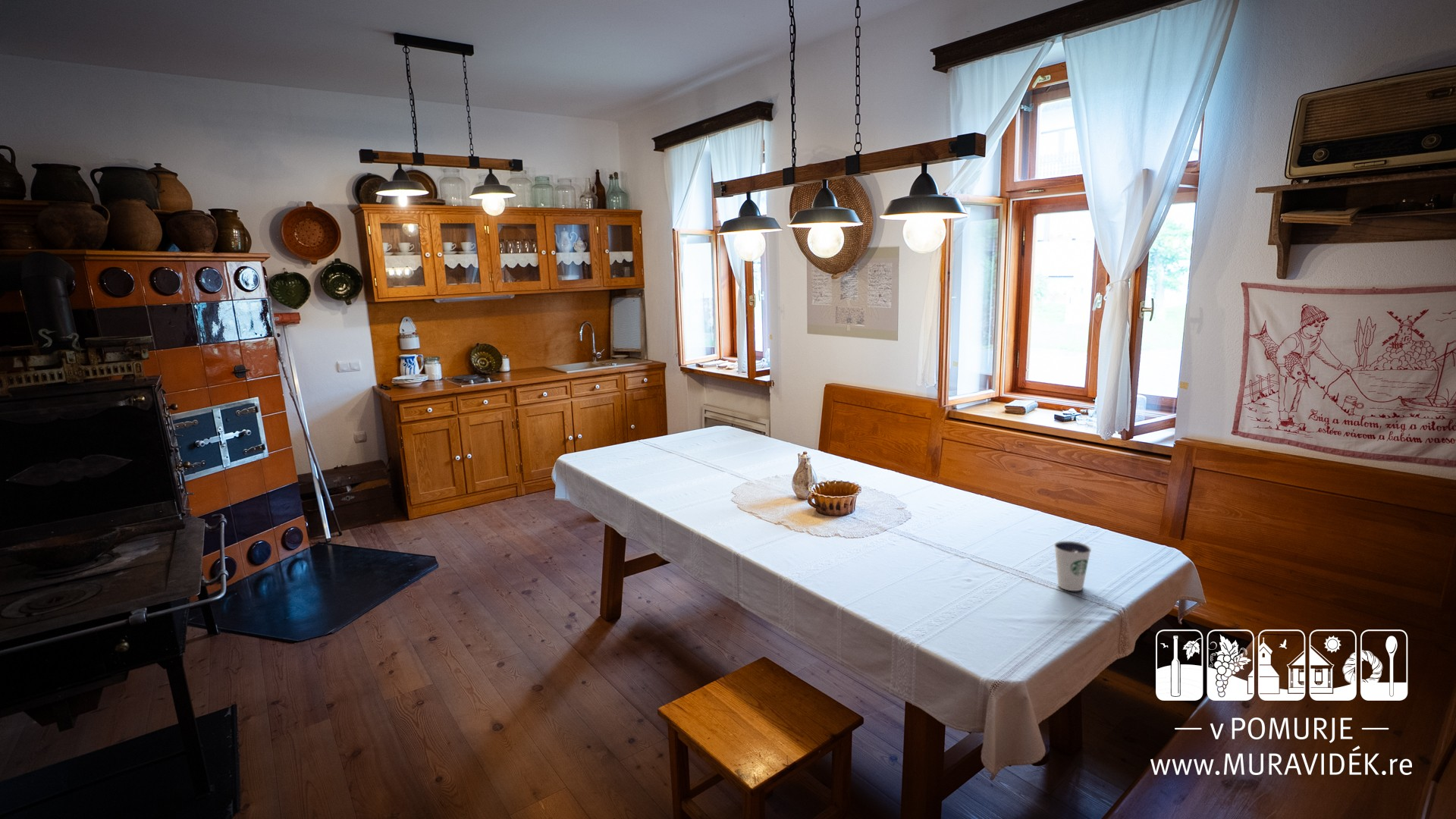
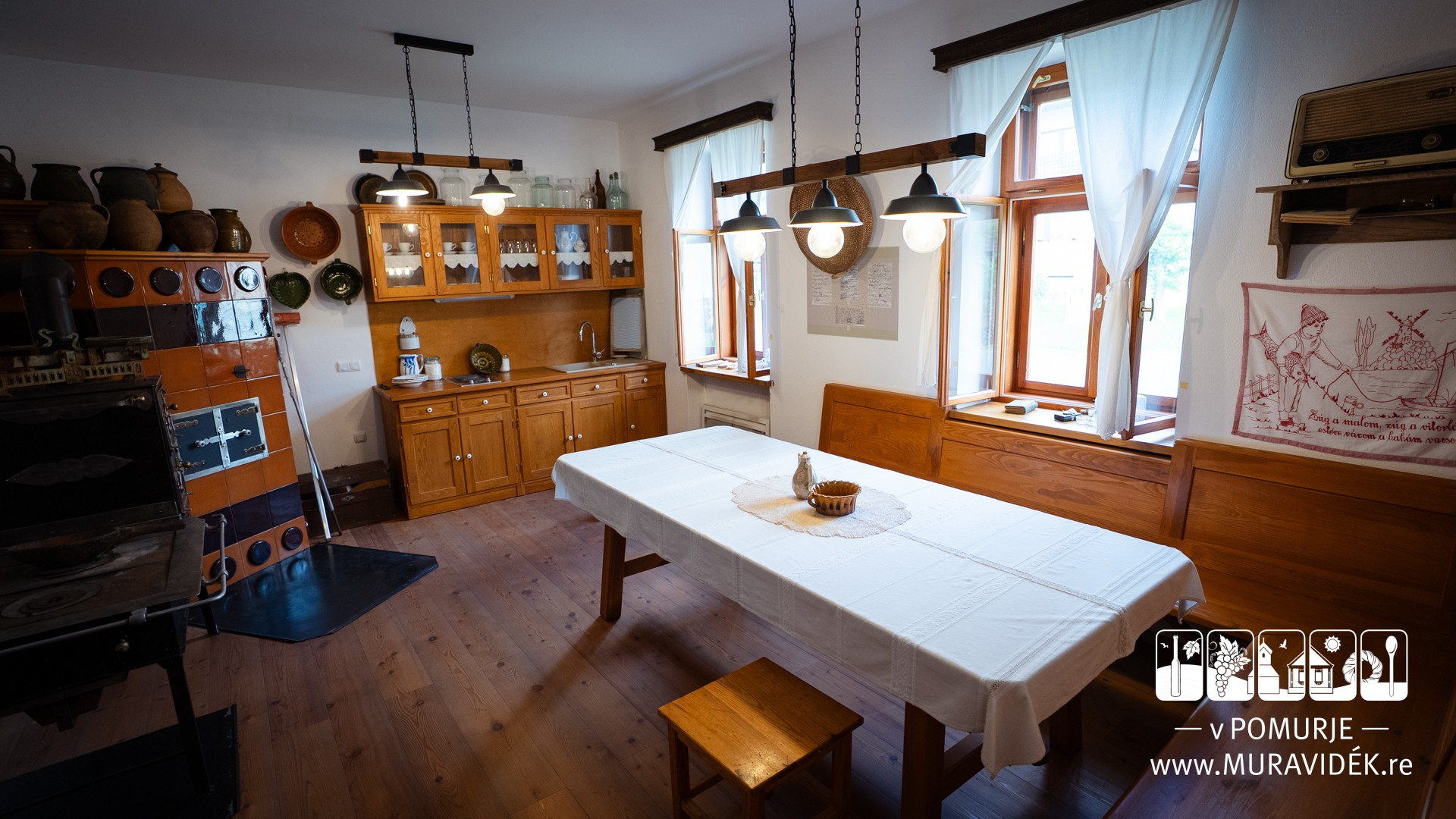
- dixie cup (1071, 566)
